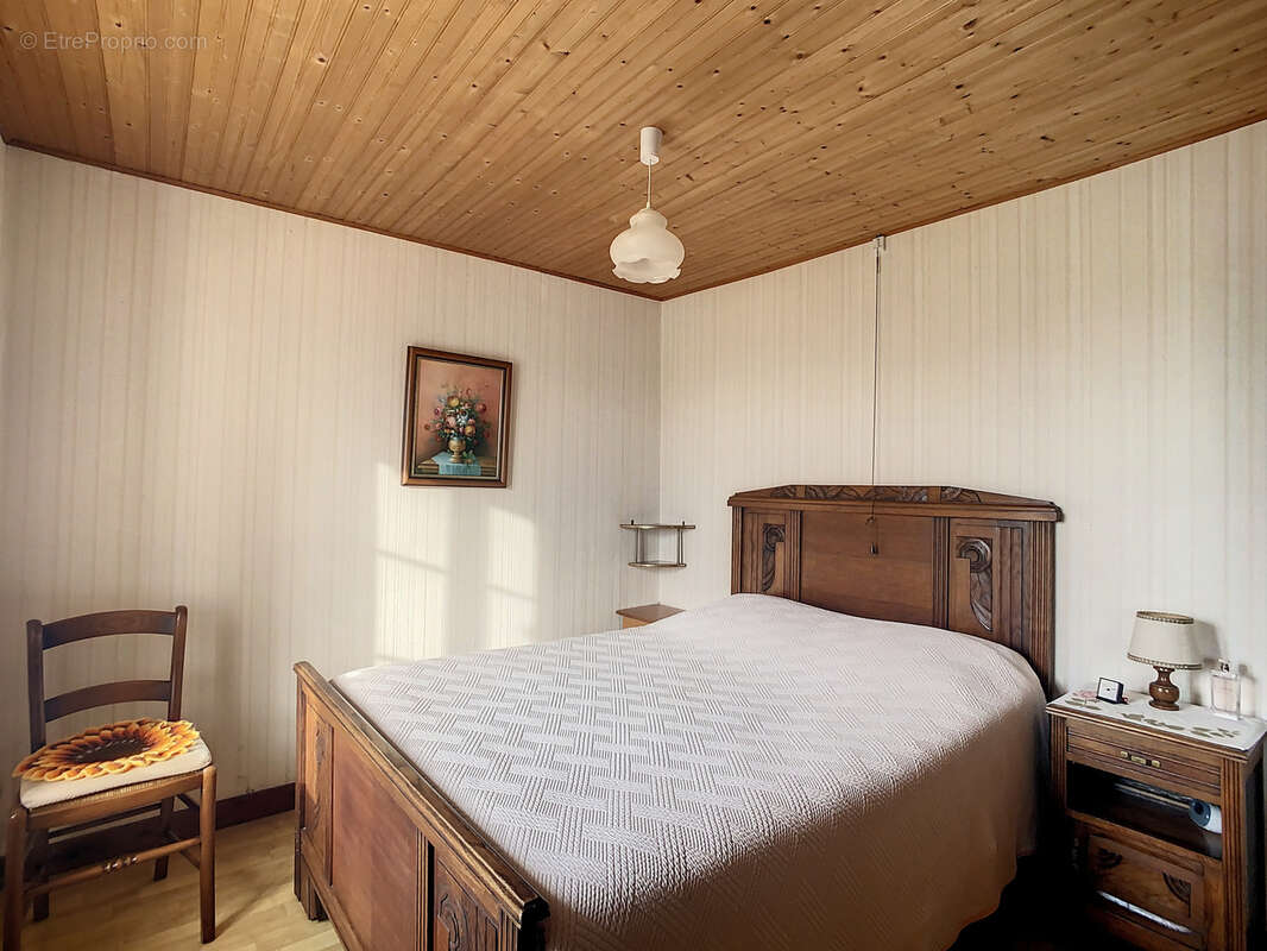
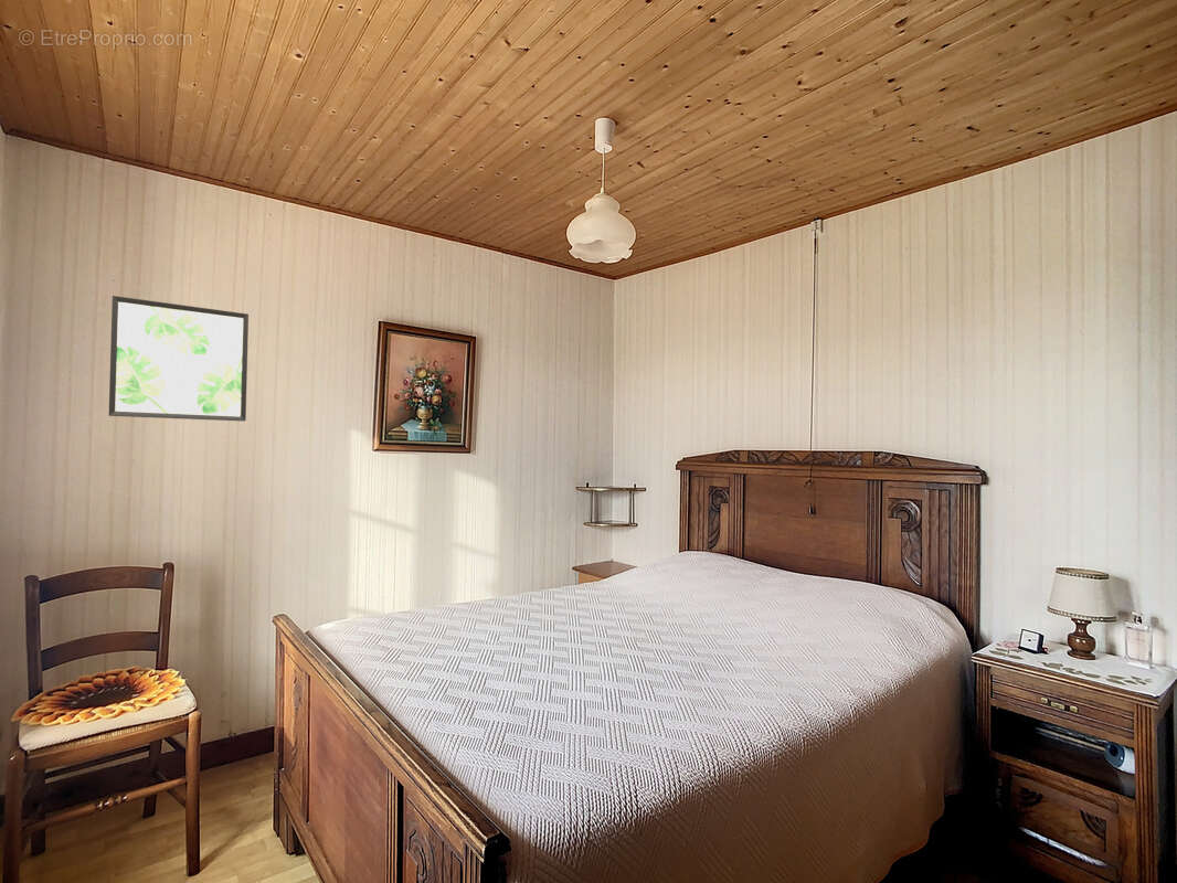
+ wall art (182, 362)
